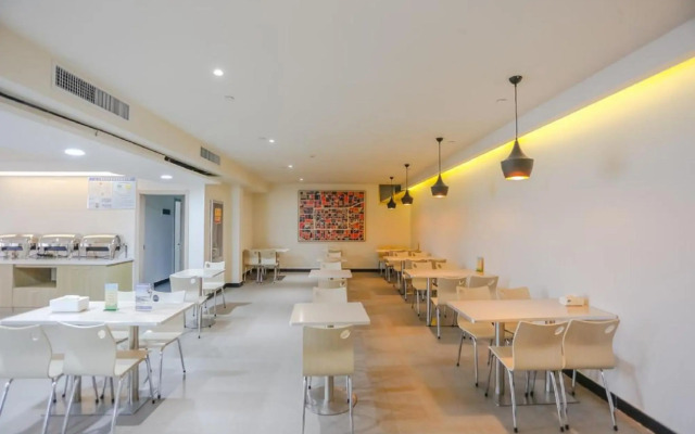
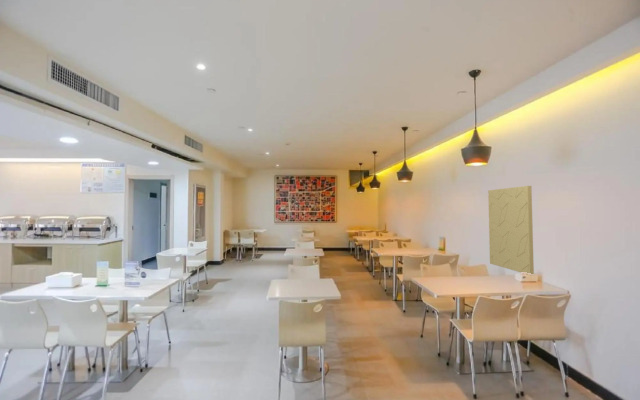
+ wall panel (508, 228)
